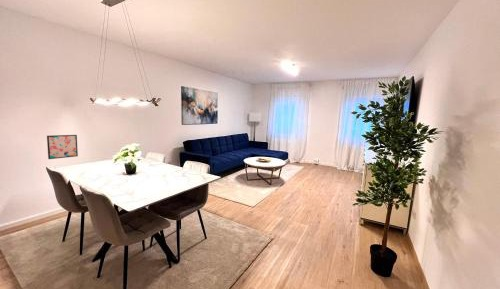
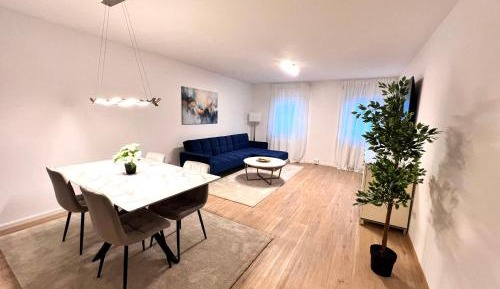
- wall art (63, 146)
